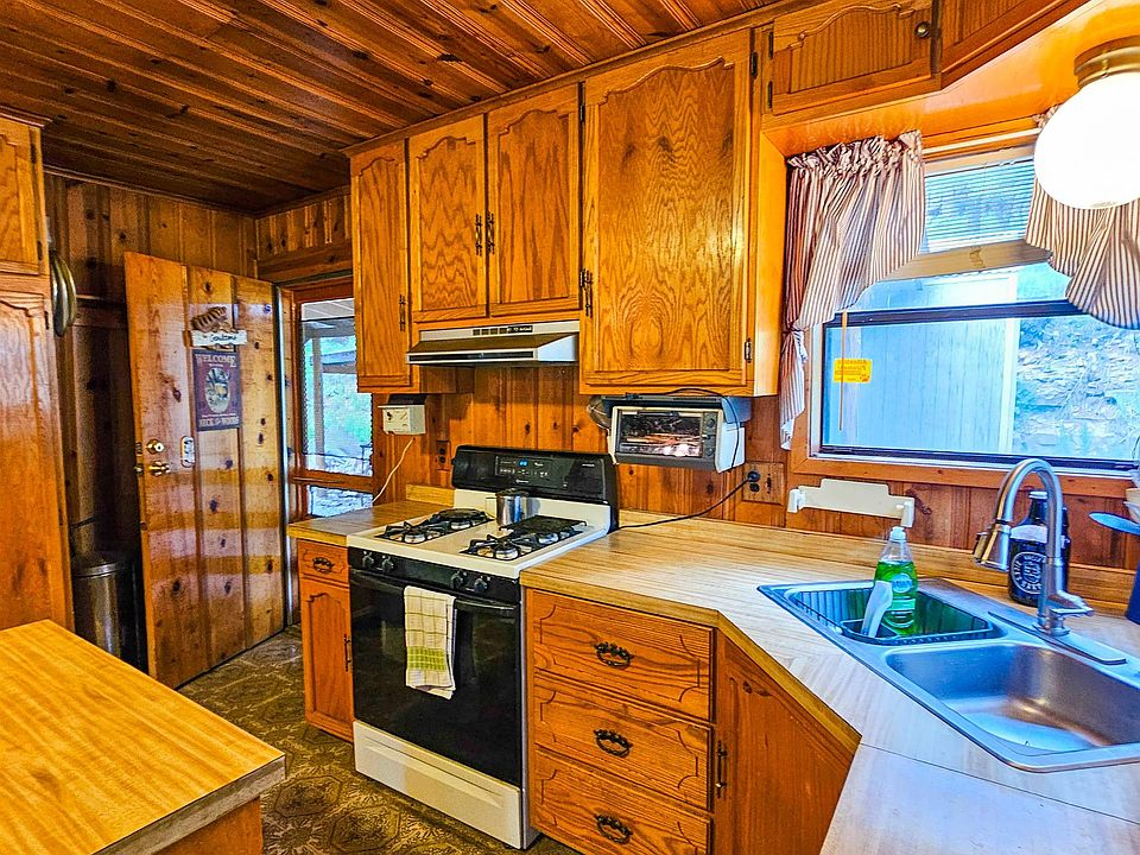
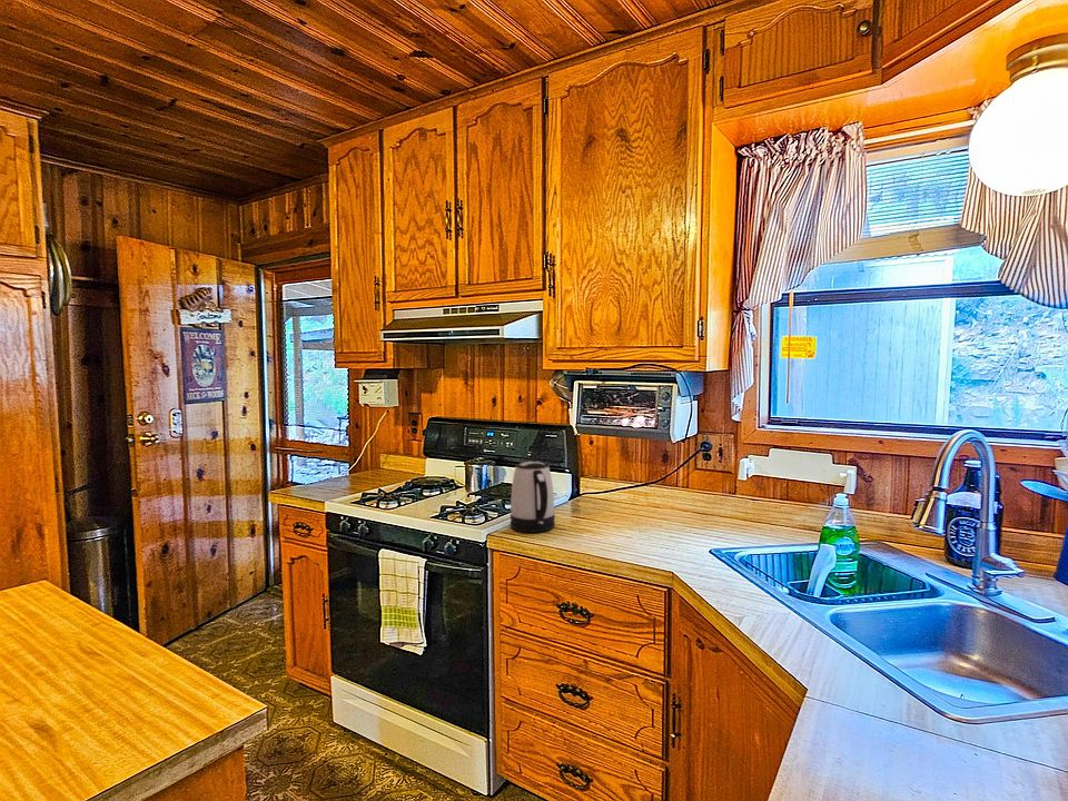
+ kettle (534, 495)
